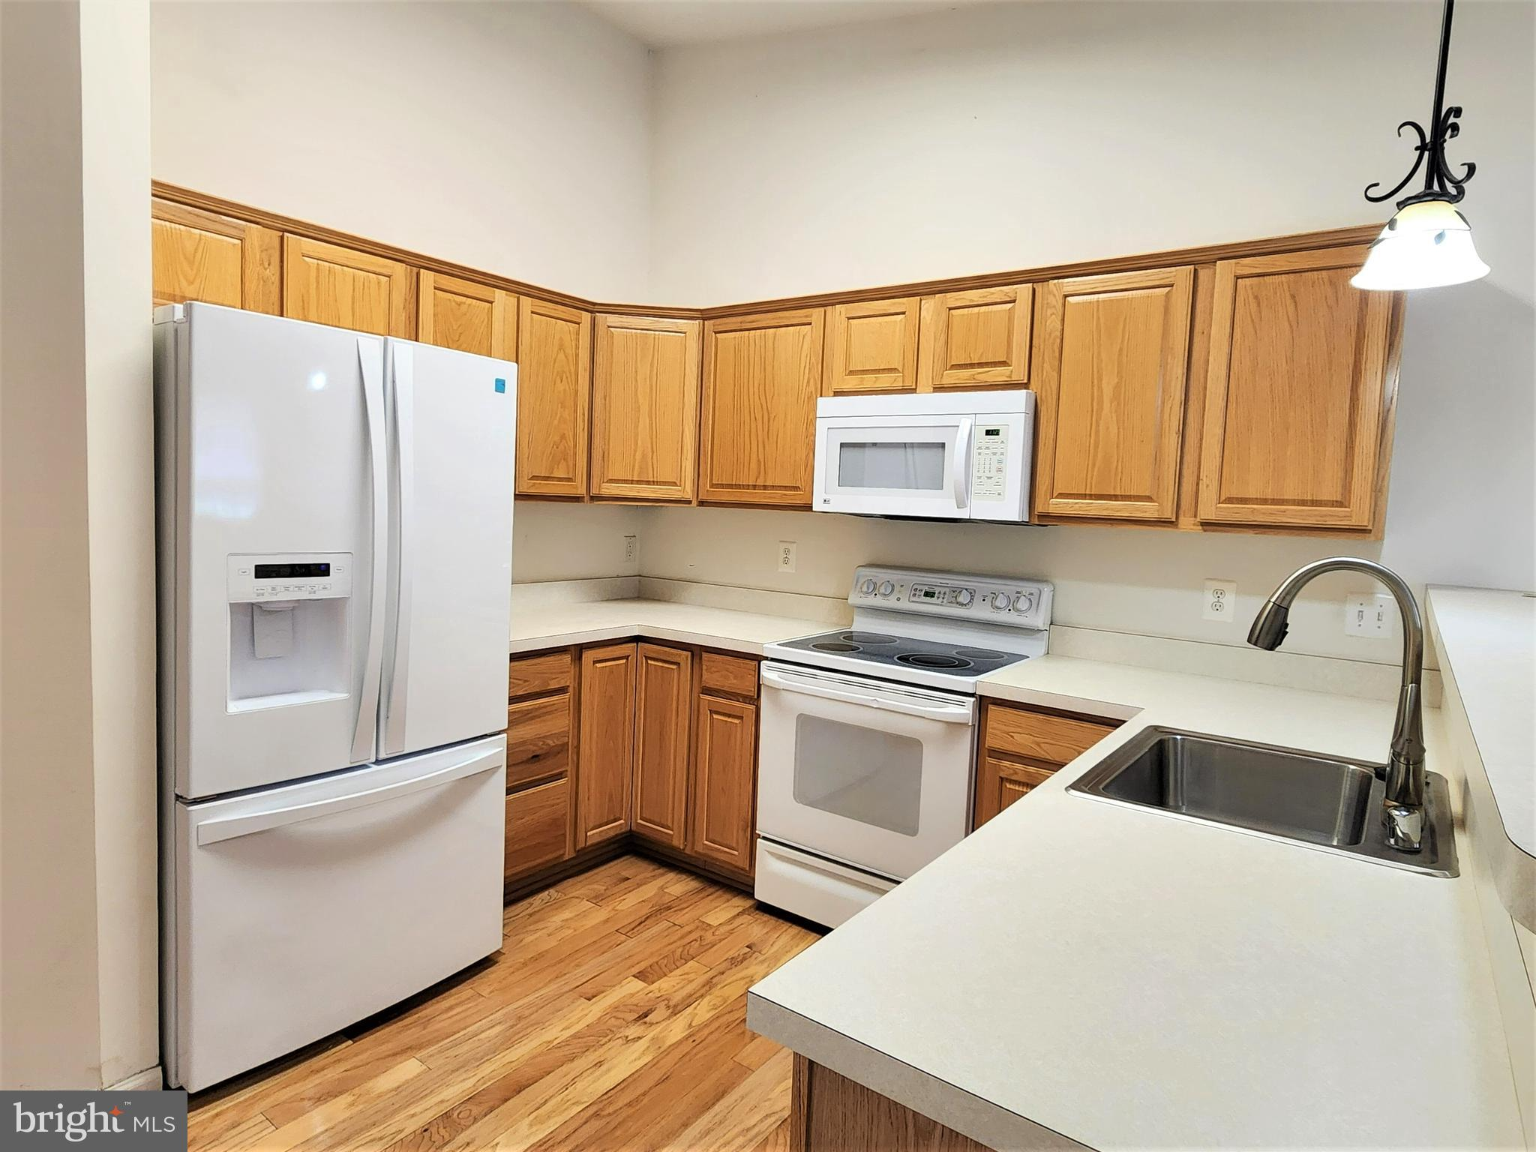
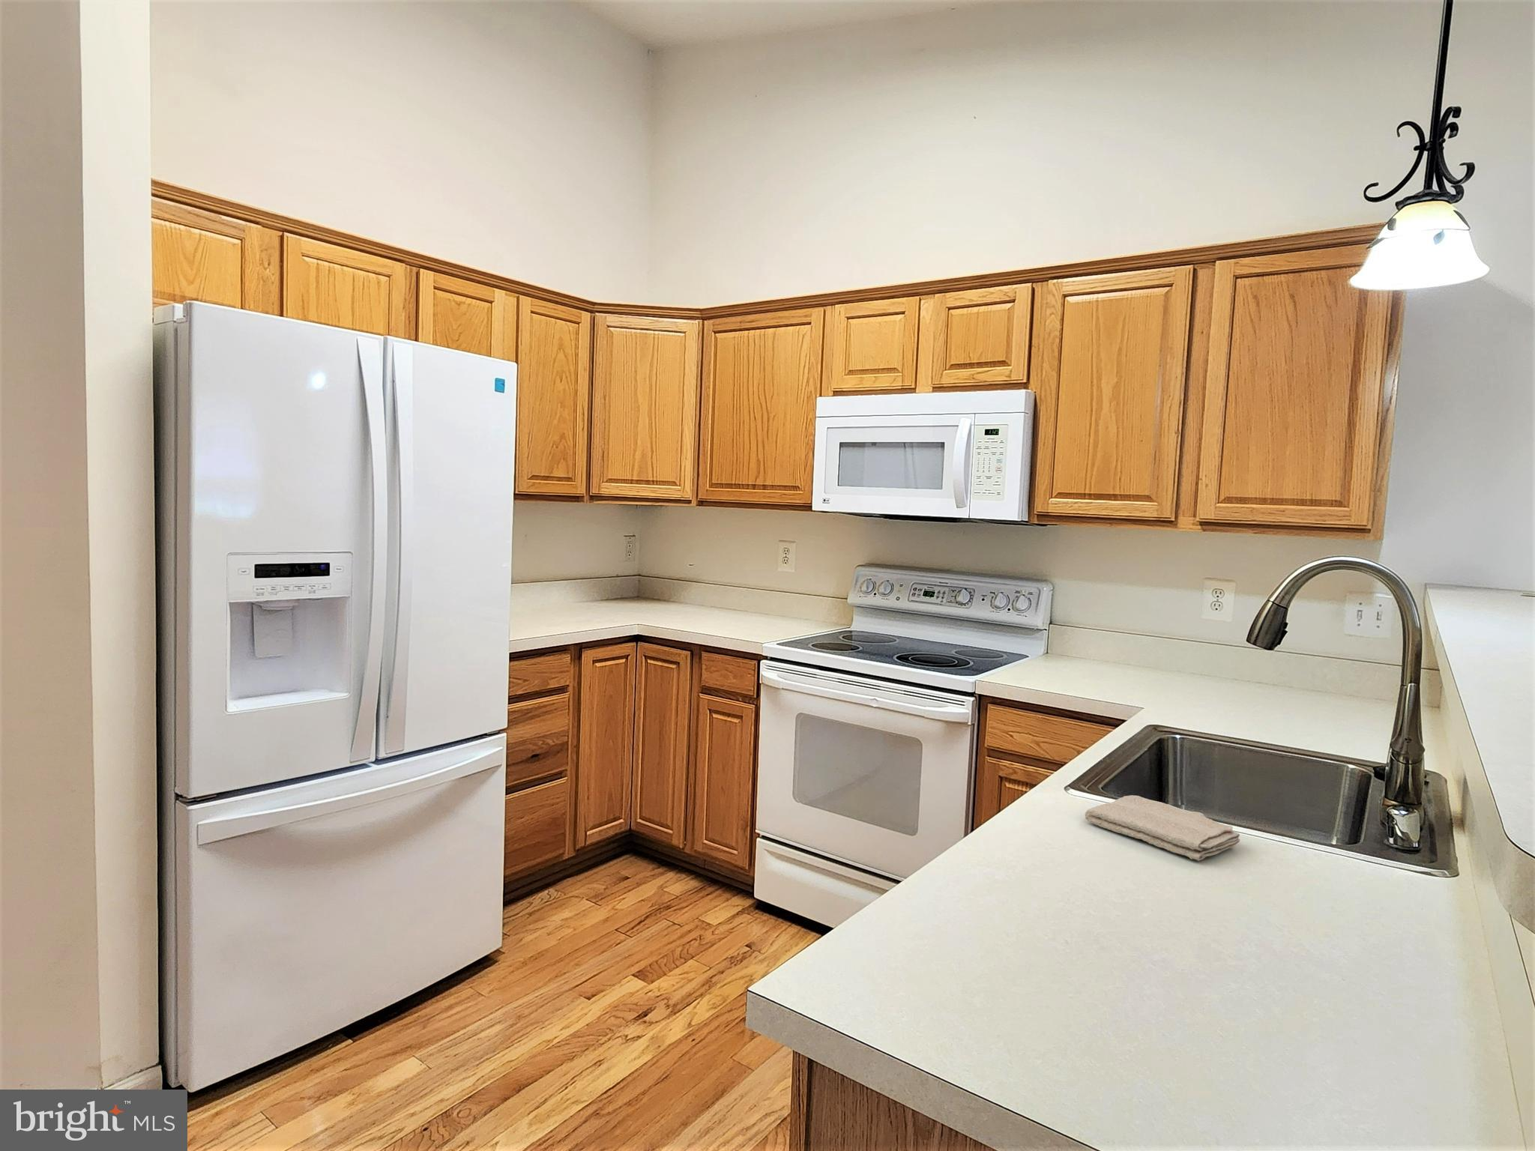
+ washcloth (1160, 823)
